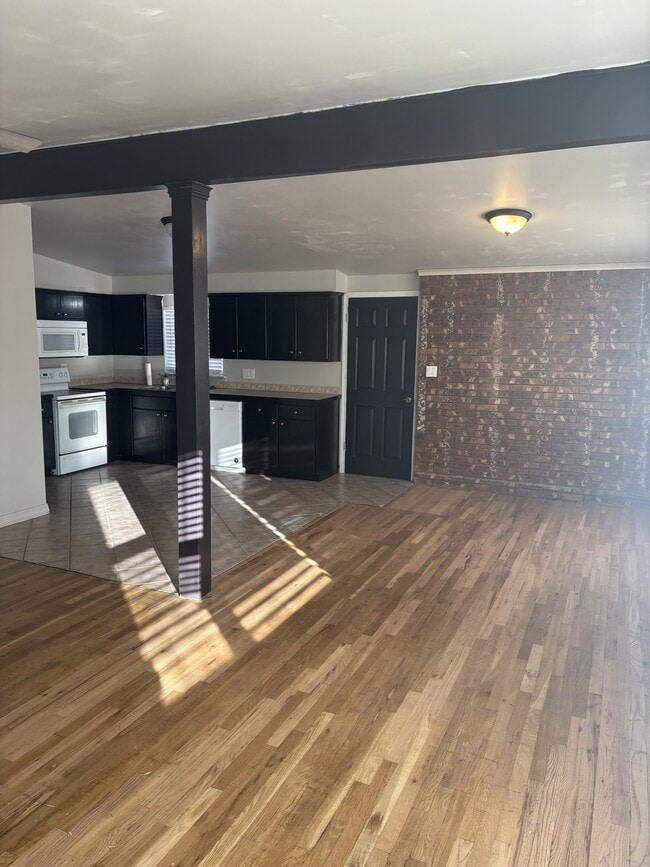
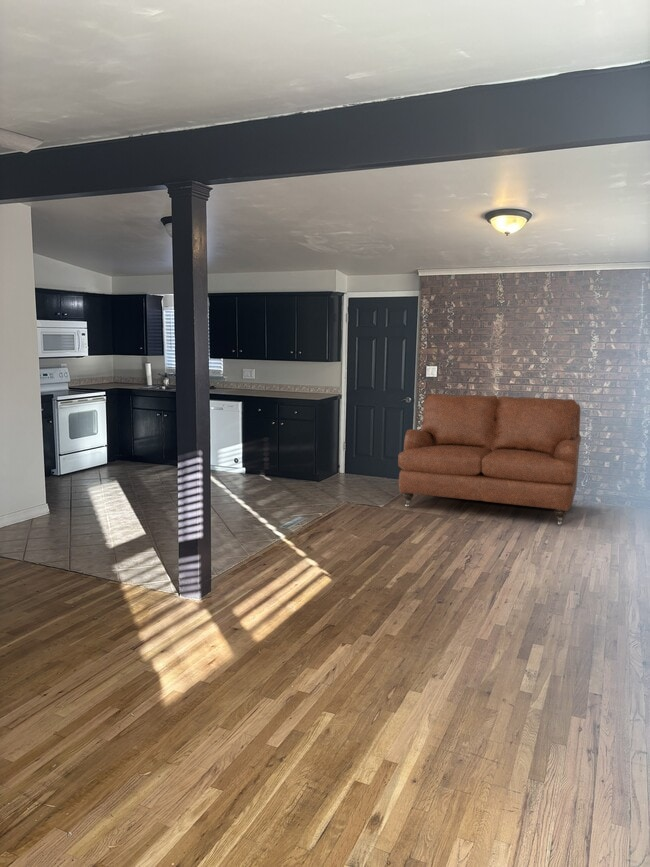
+ sofa (492, 451)
